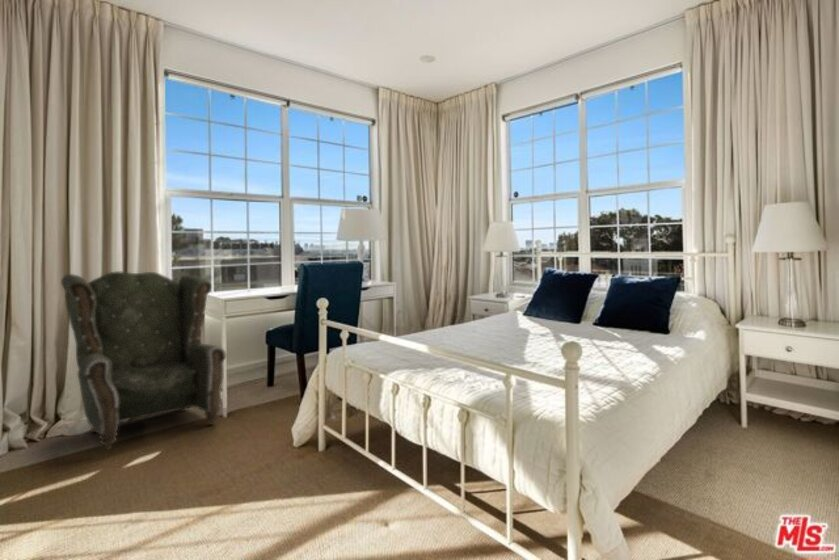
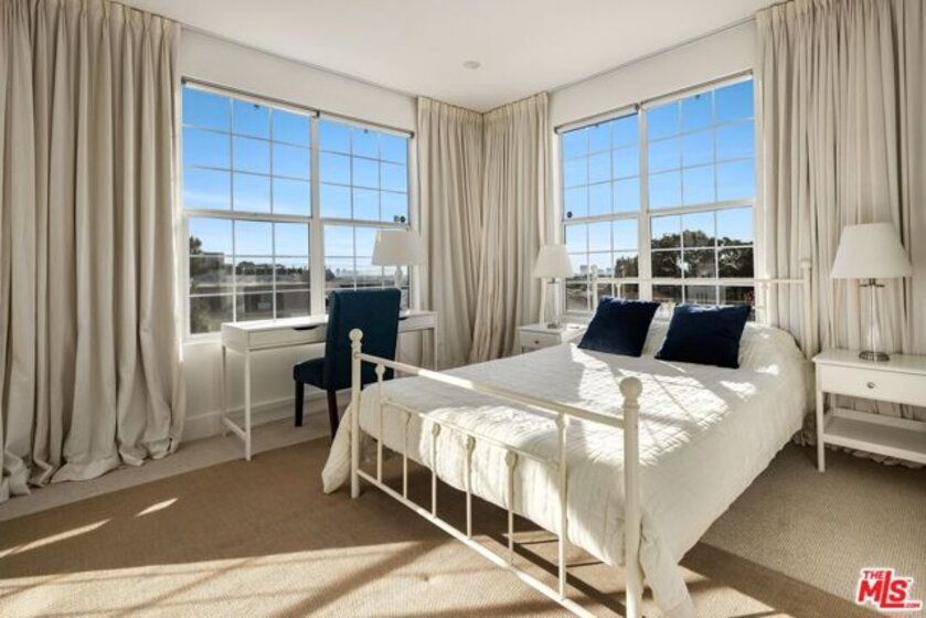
- wingback chair (147, 347)
